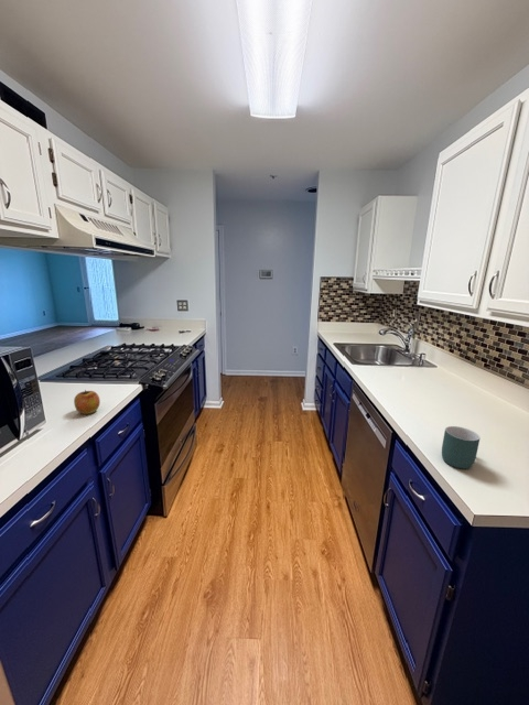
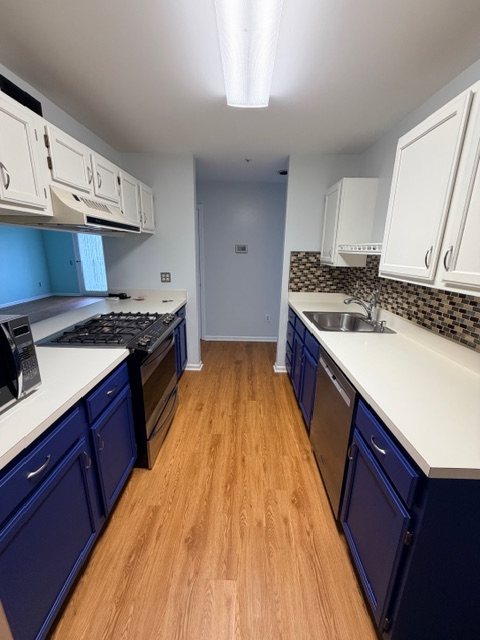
- mug (458, 444)
- apple (87, 400)
